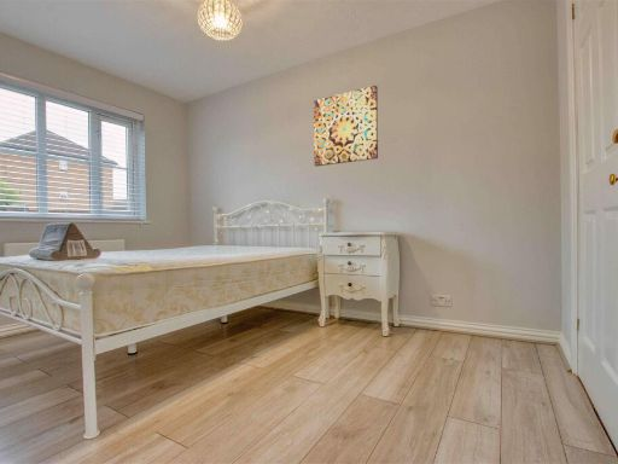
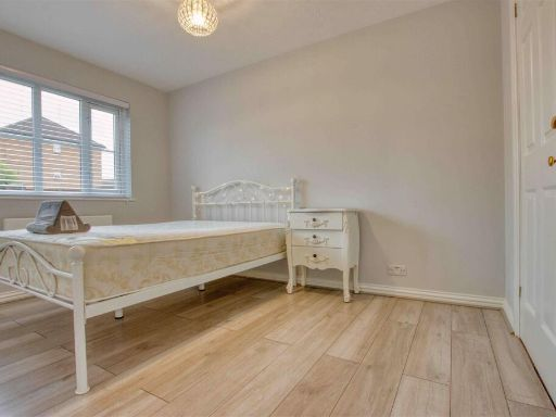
- wall art (344, 128)
